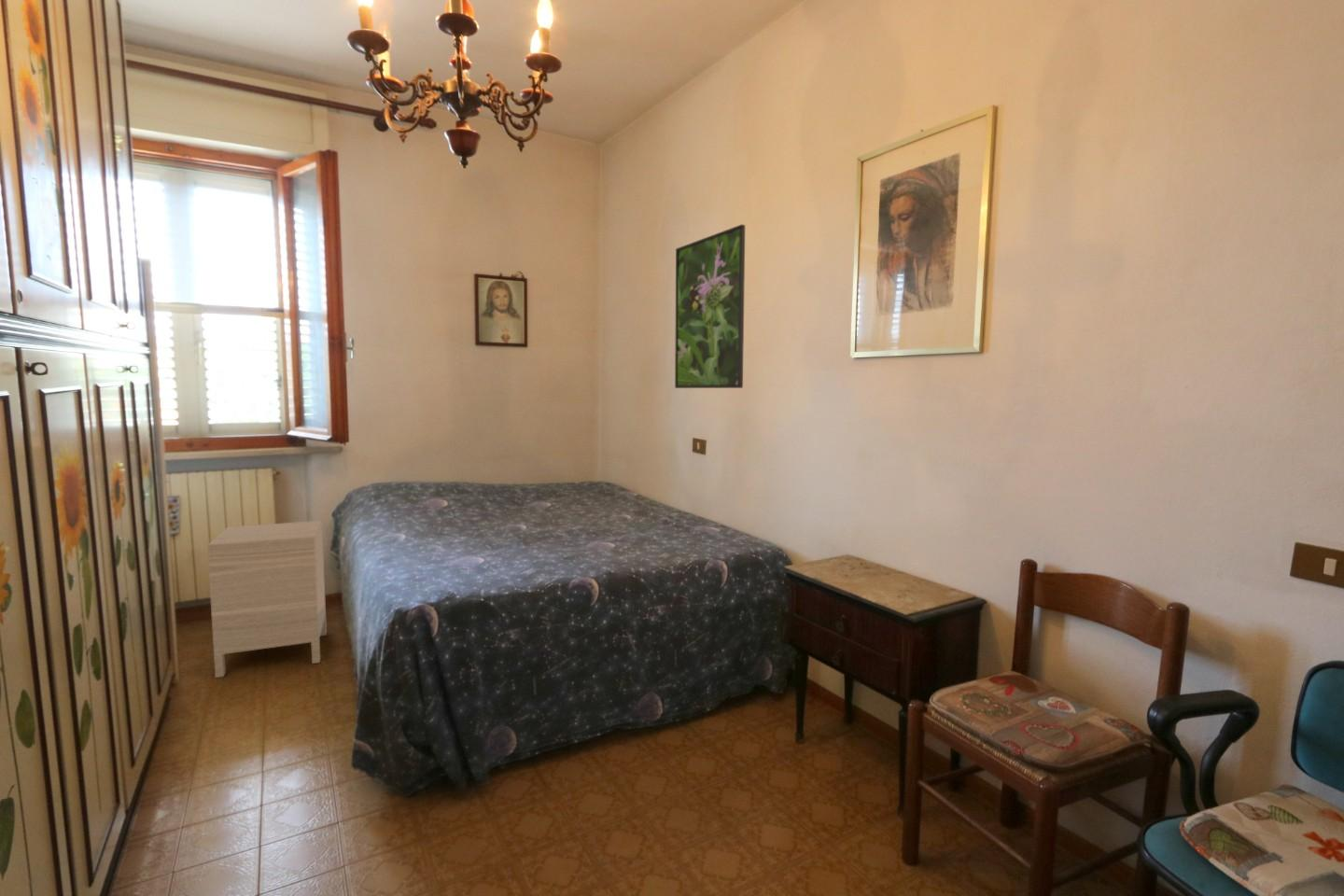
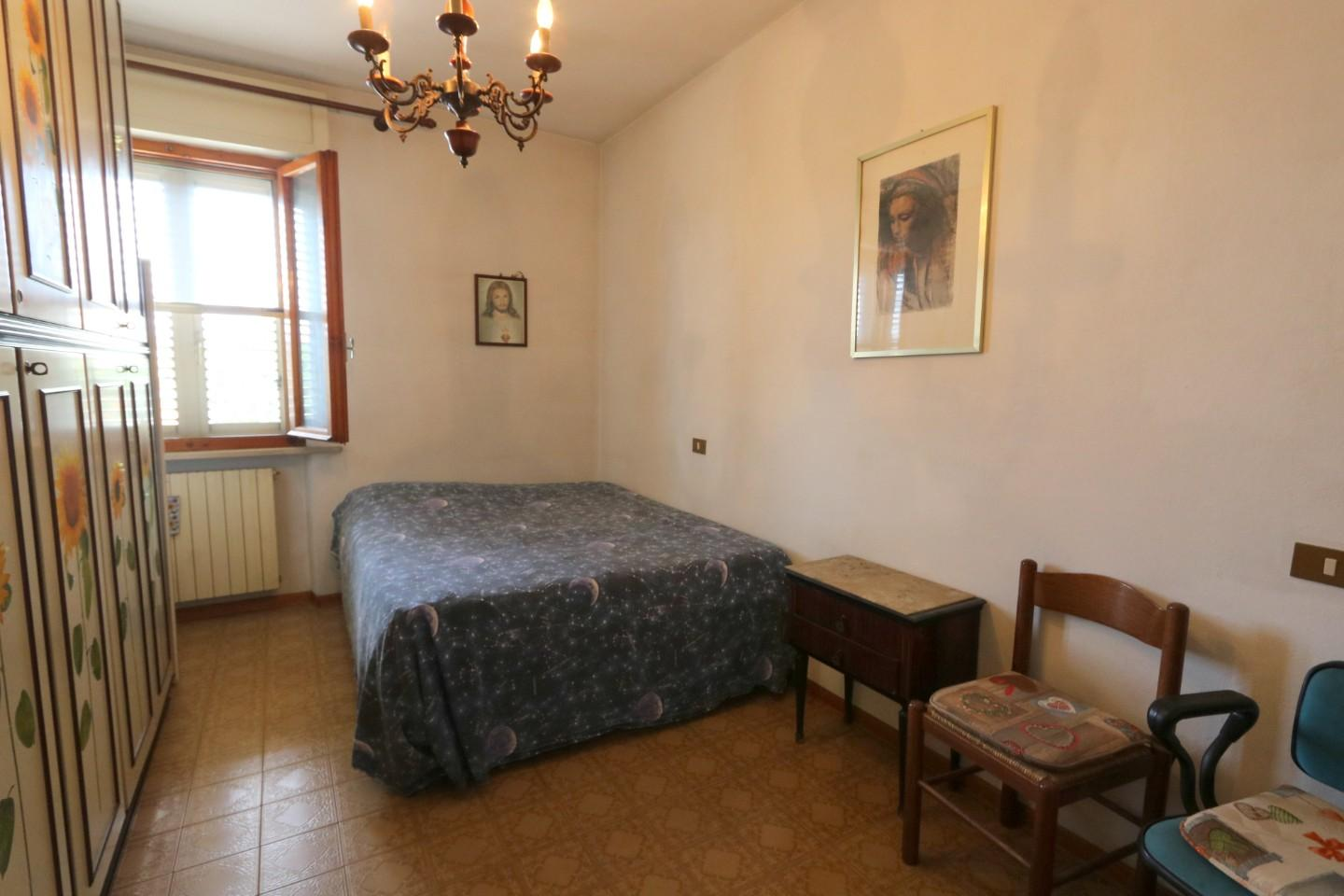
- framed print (707, 314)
- nightstand (273, 591)
